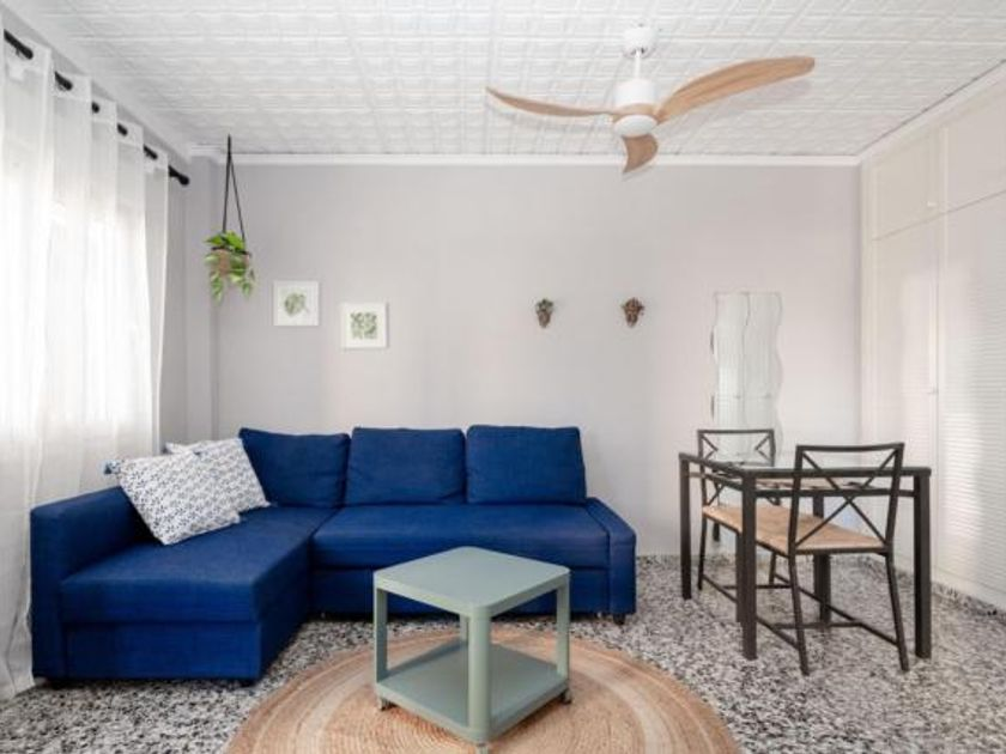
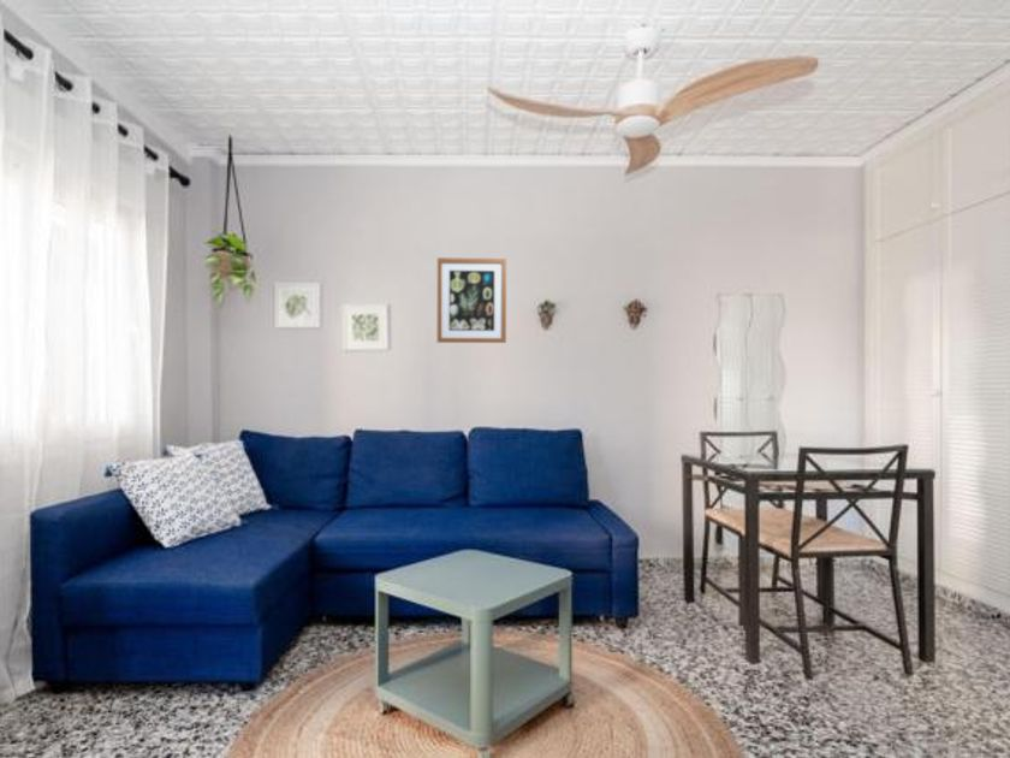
+ wall art (471, 300)
